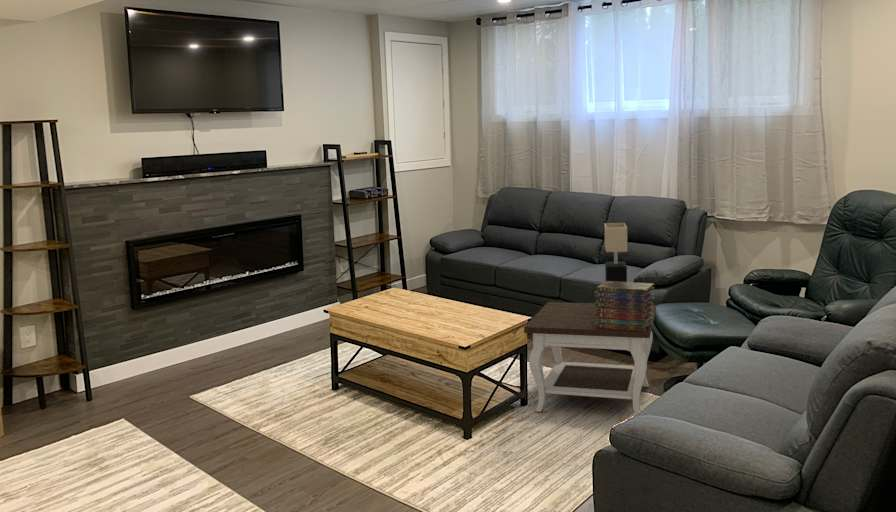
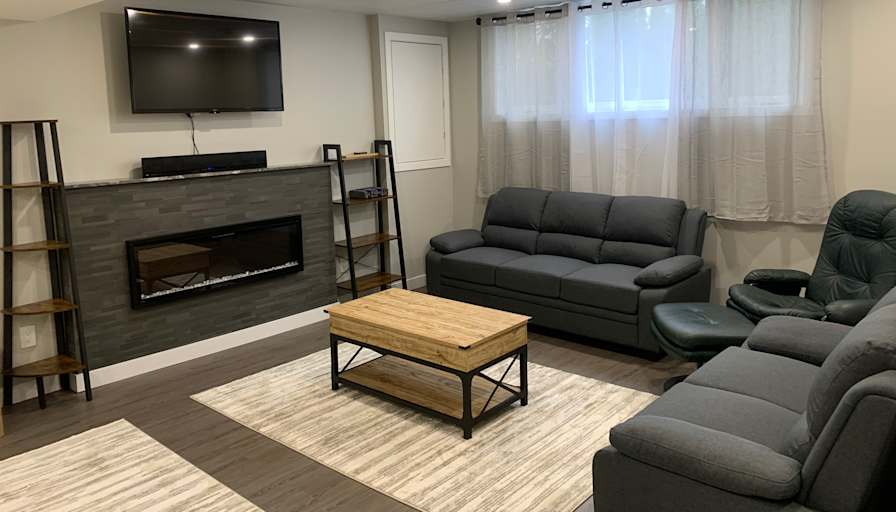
- side table (593, 363)
- book stack (625, 305)
- table lamp (615, 268)
